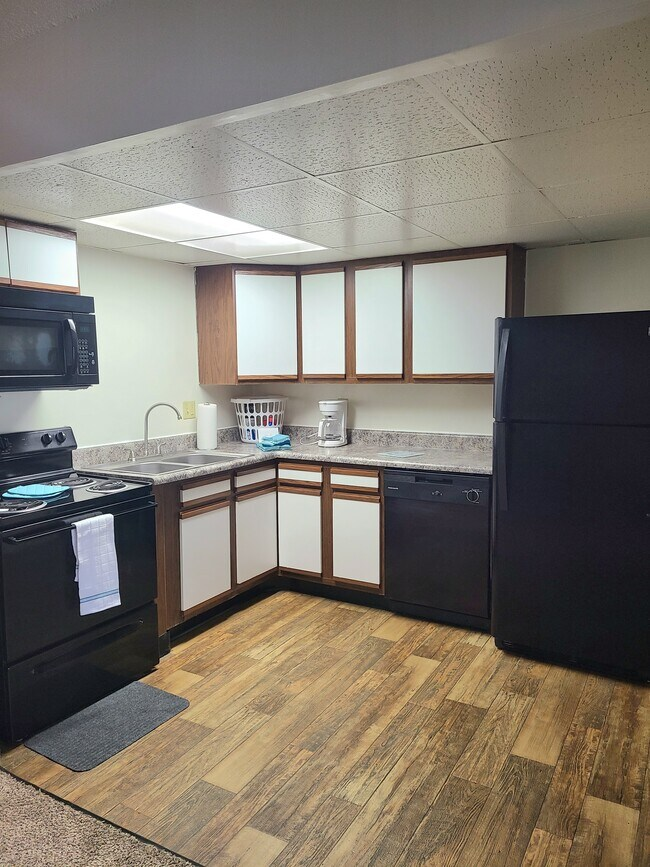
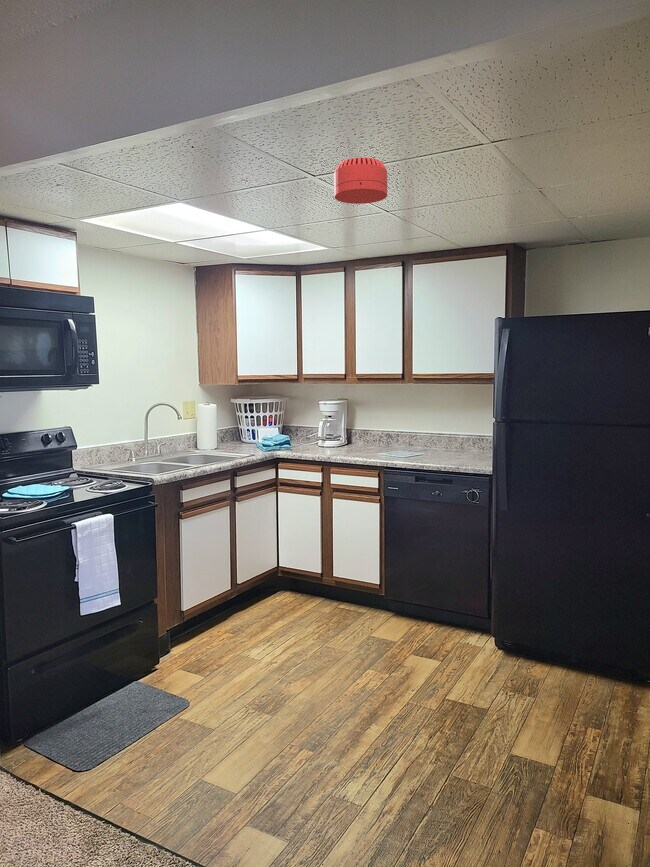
+ smoke detector (360, 180)
